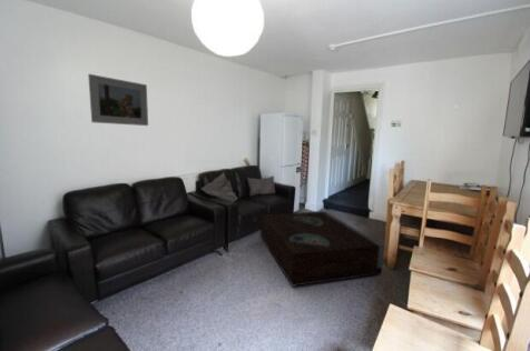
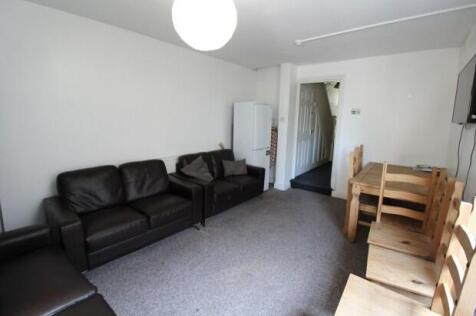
- stereo (313, 240)
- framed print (120, 102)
